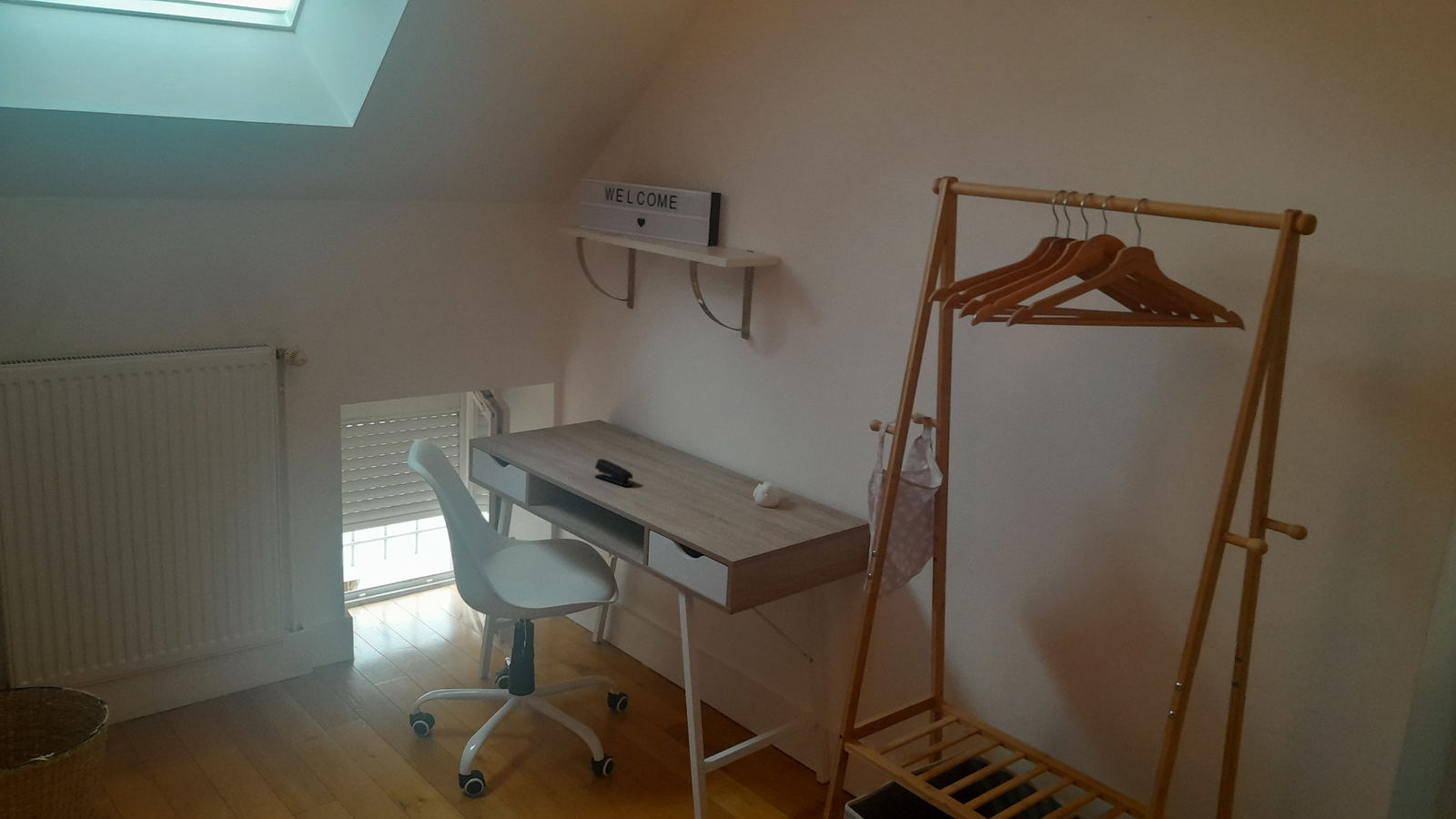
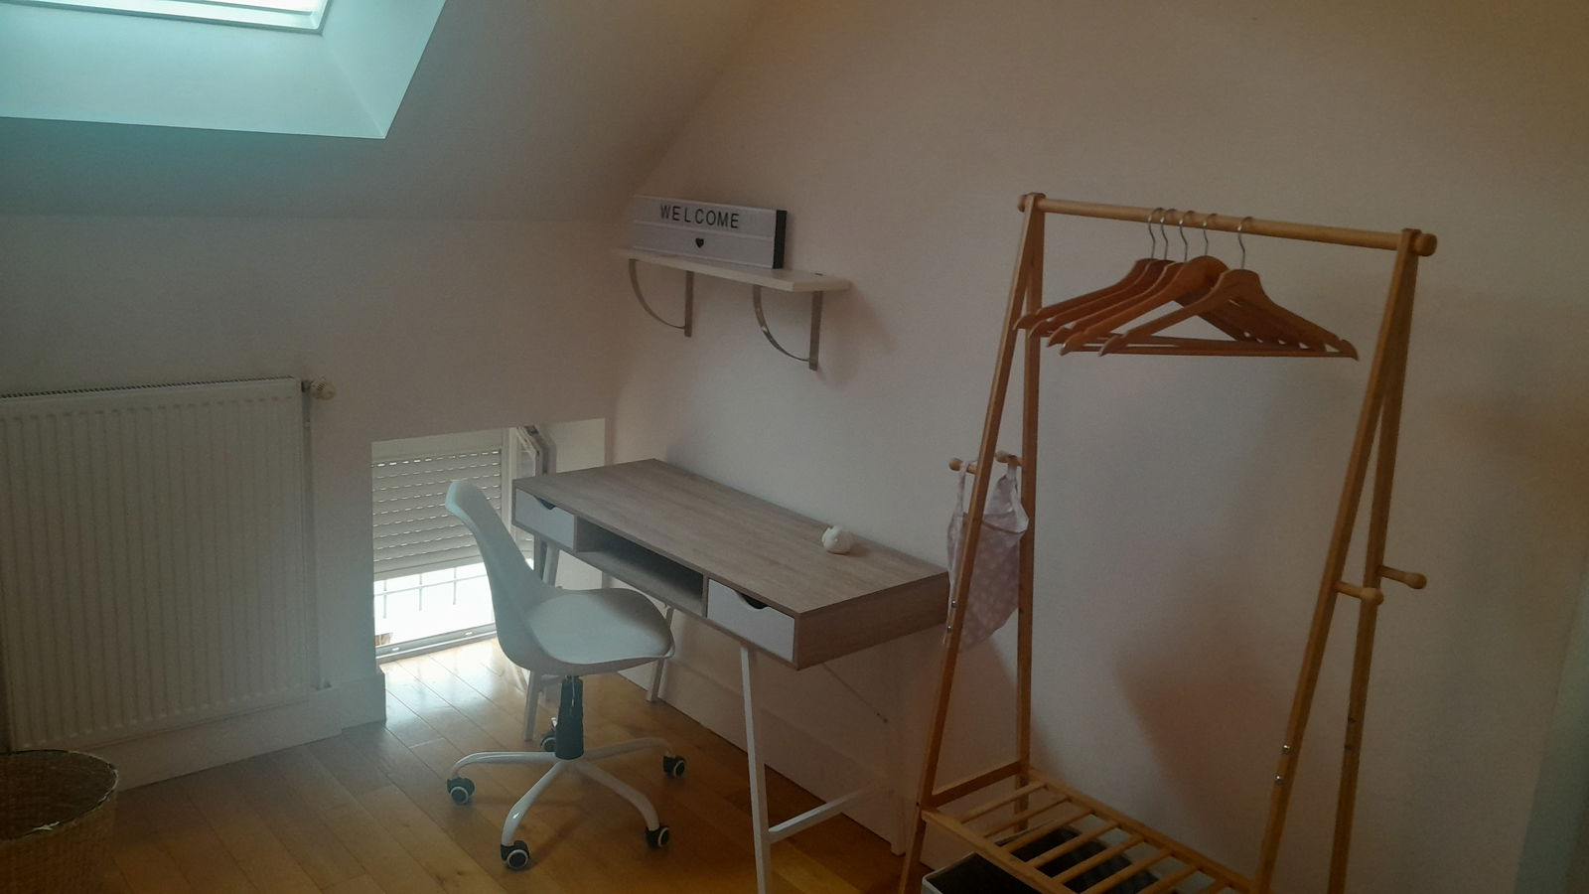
- stapler (613, 471)
